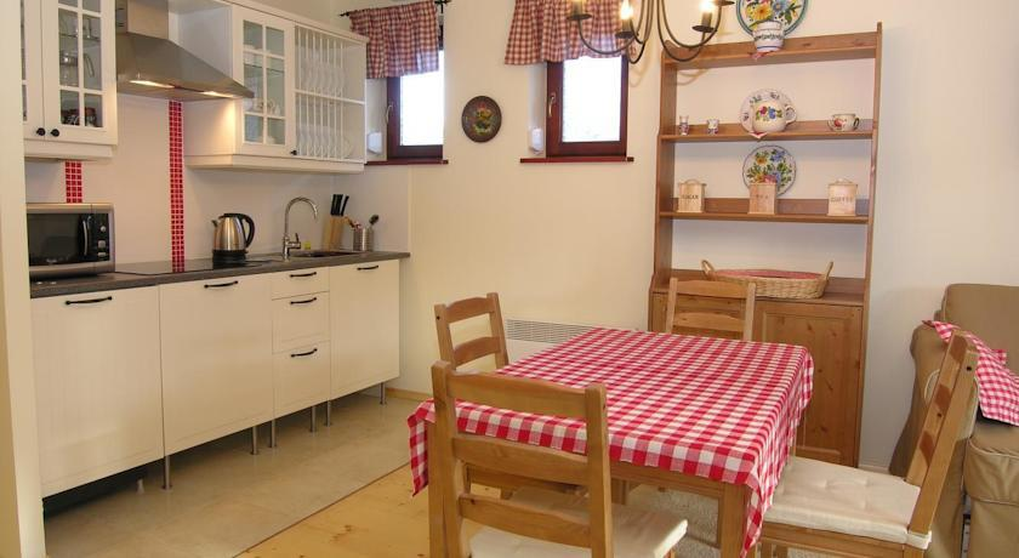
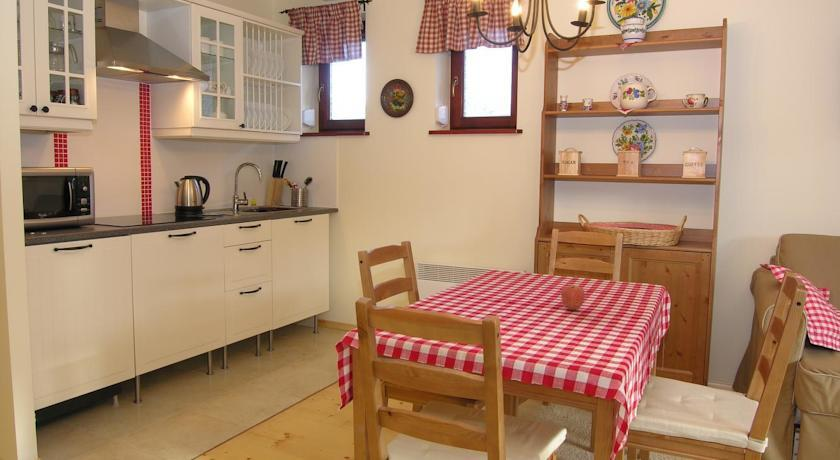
+ fruit (573, 295)
